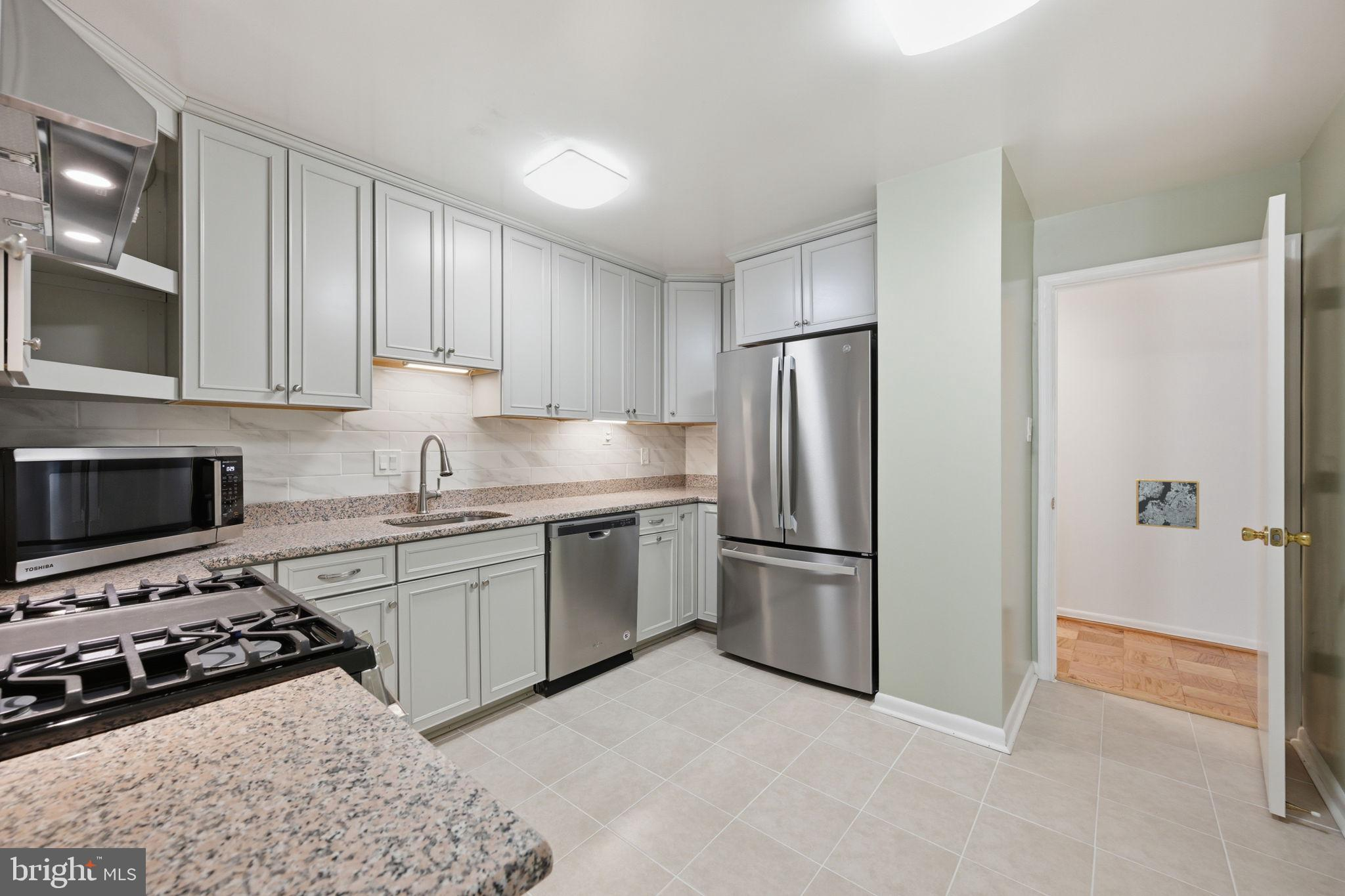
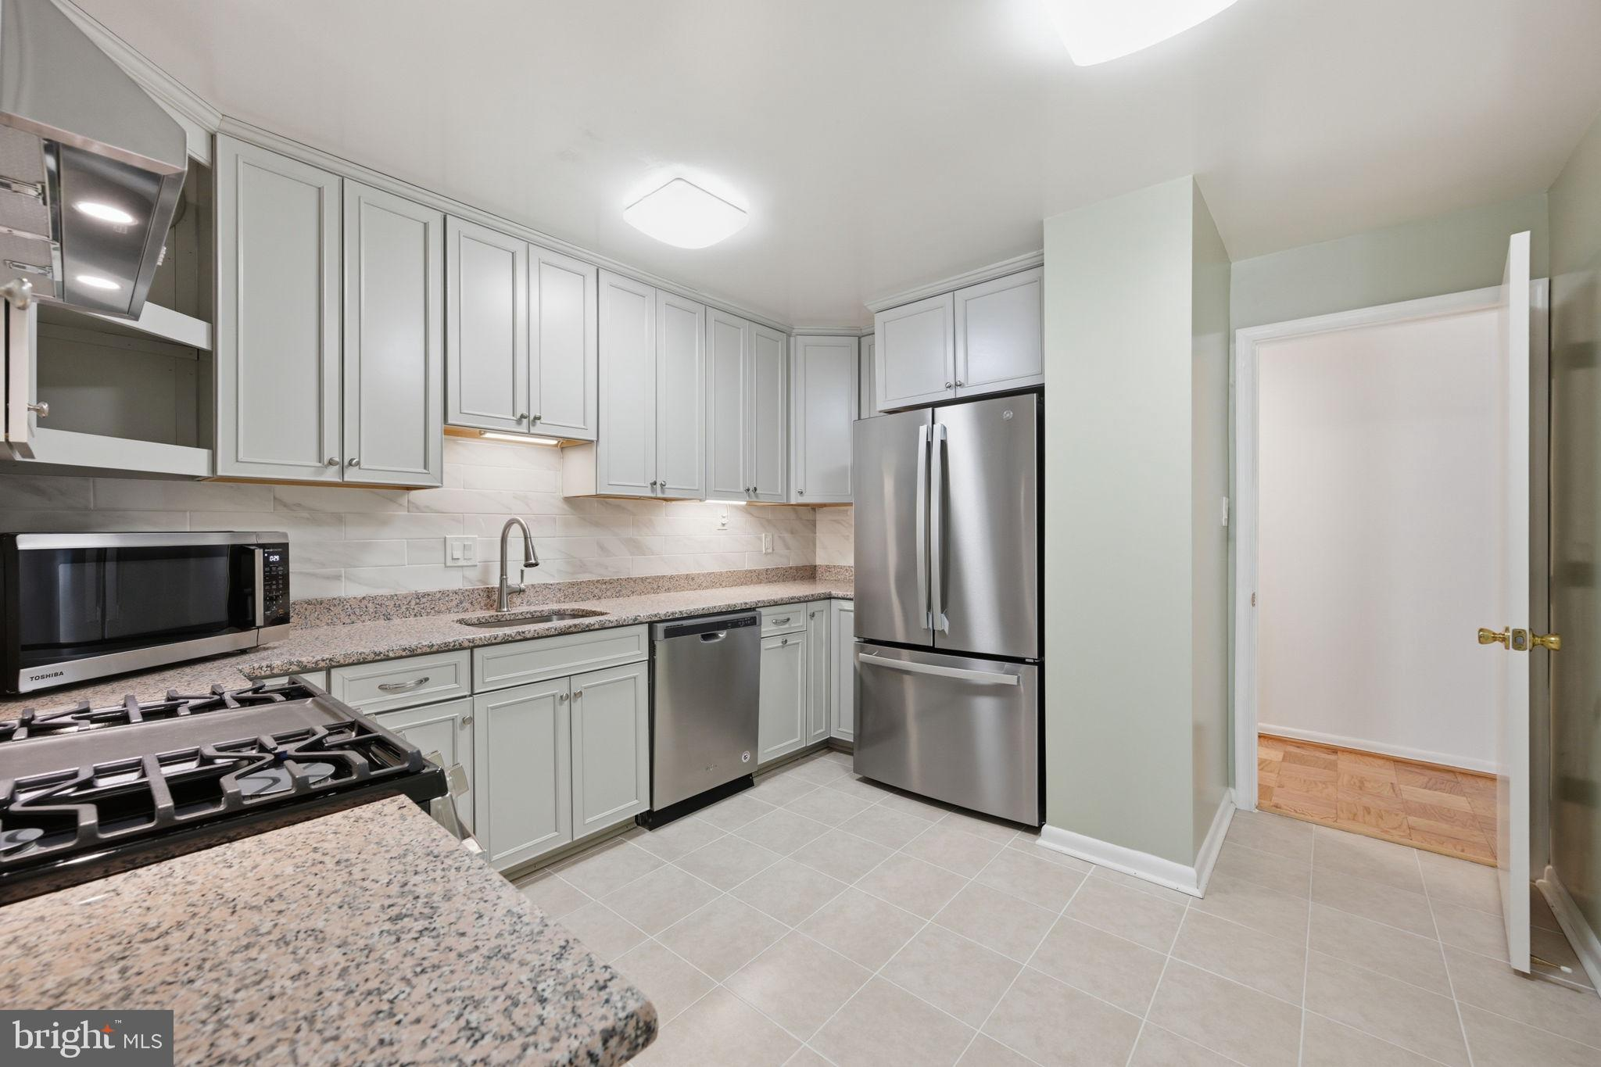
- wall art (1166, 503)
